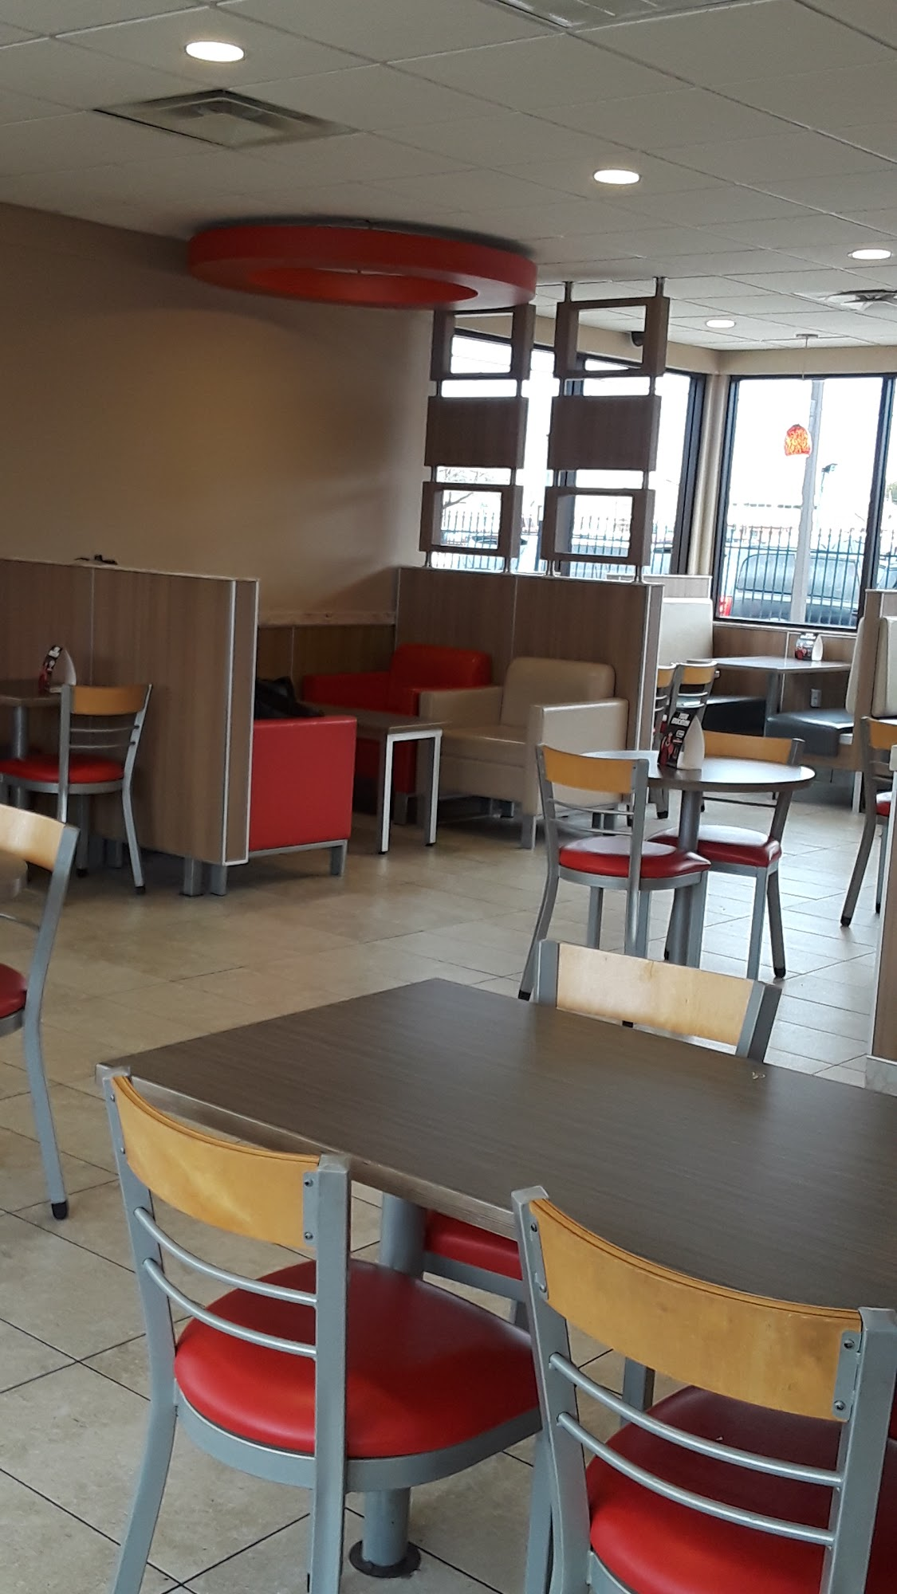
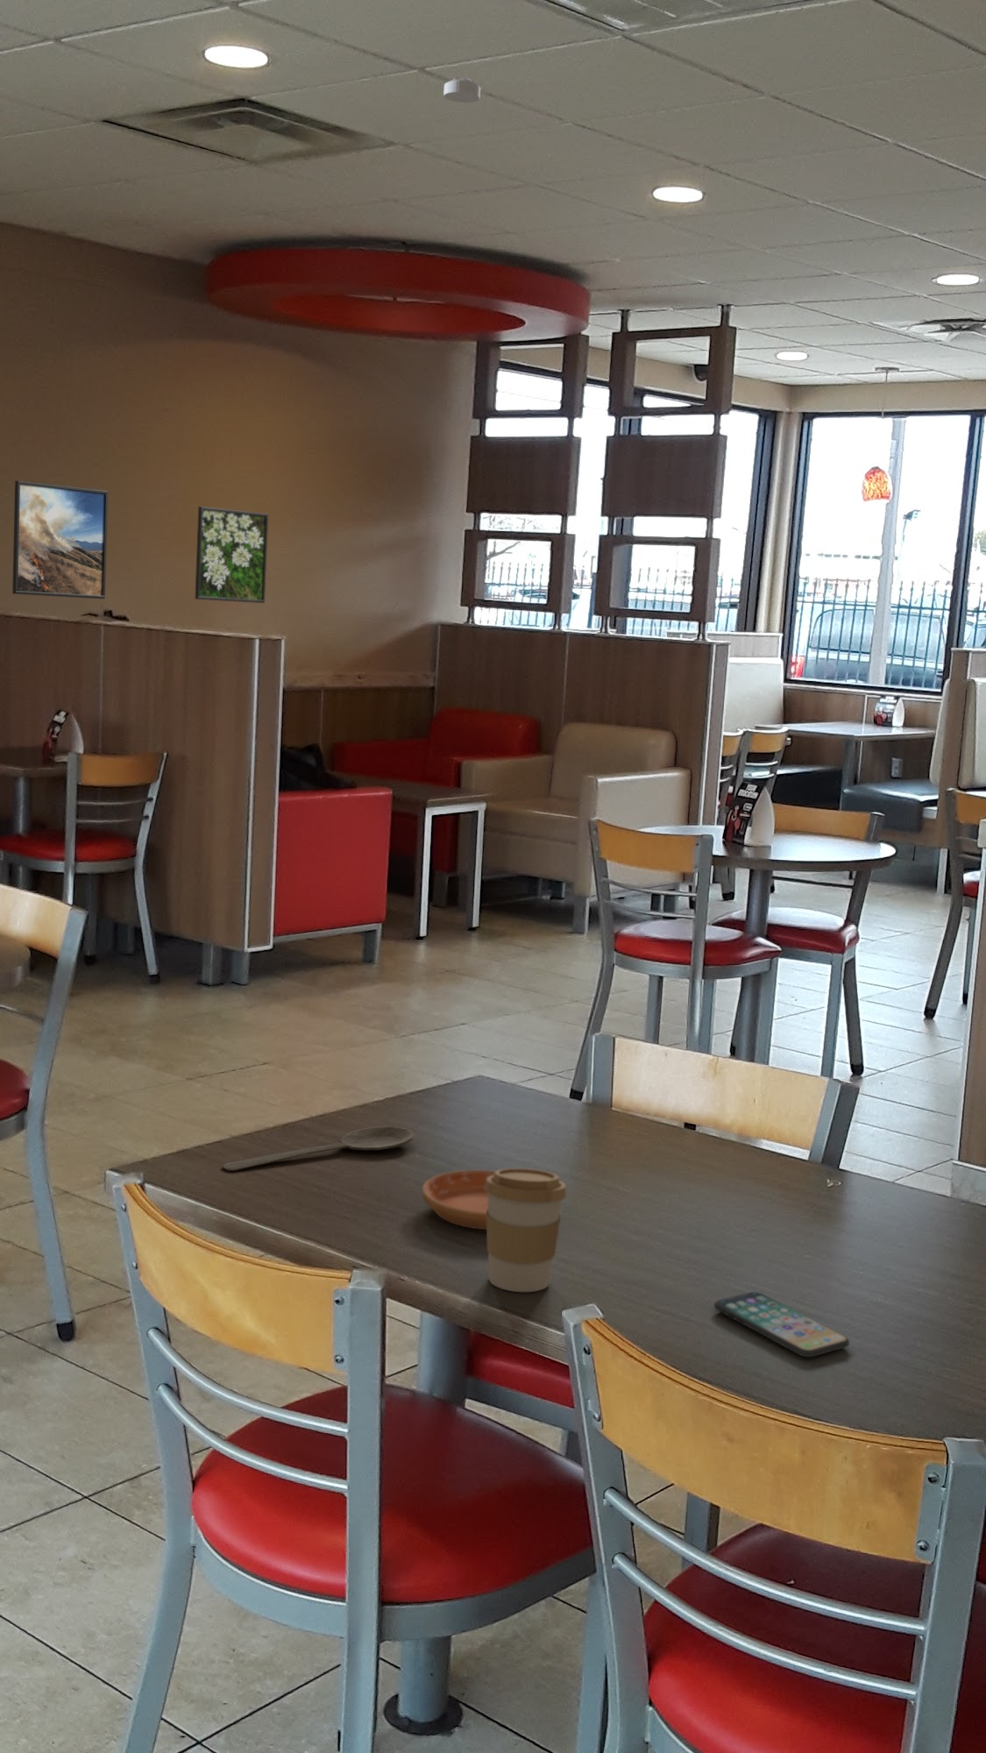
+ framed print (60, 541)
+ smartphone (780, 1323)
+ coffee cup (522, 1226)
+ smoke detector (462, 88)
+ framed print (232, 556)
+ saucer (485, 1200)
+ wooden spoon (320, 1149)
